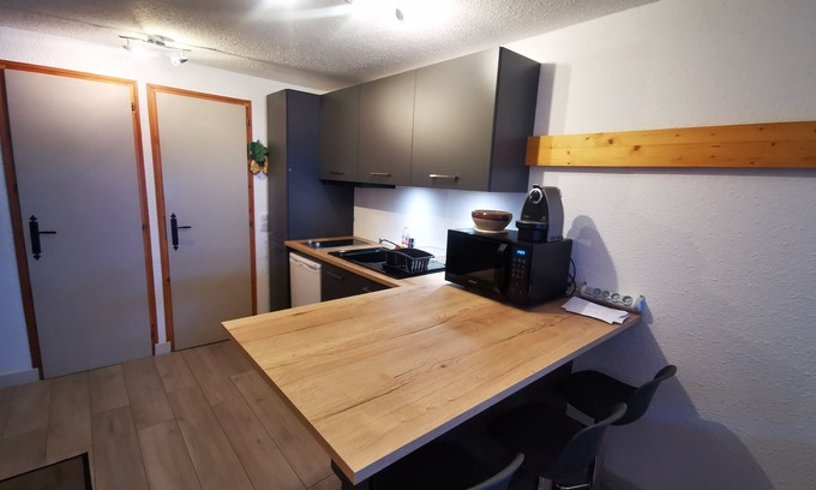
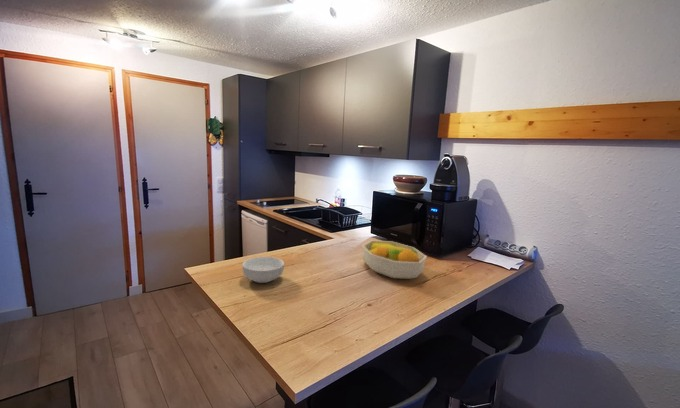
+ fruit bowl (392, 255)
+ cereal bowl (263, 270)
